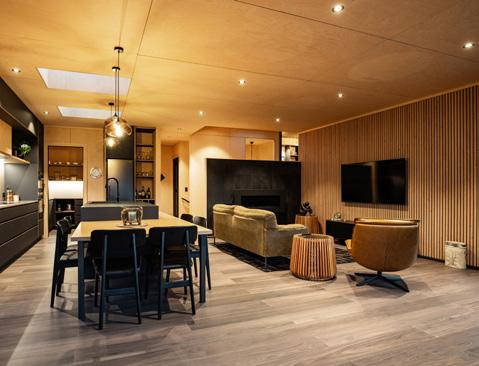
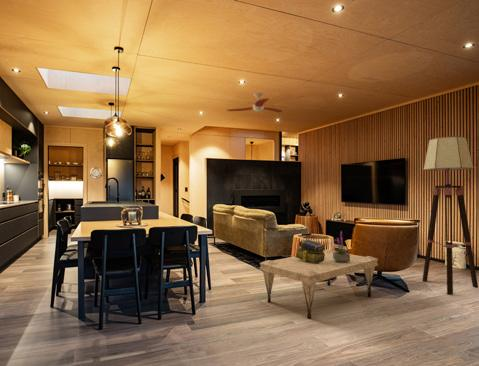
+ coffee table (320, 278)
+ floor lamp (445, 211)
+ ceiling fan (255, 103)
+ stack of books (310, 251)
+ potted plant (342, 245)
